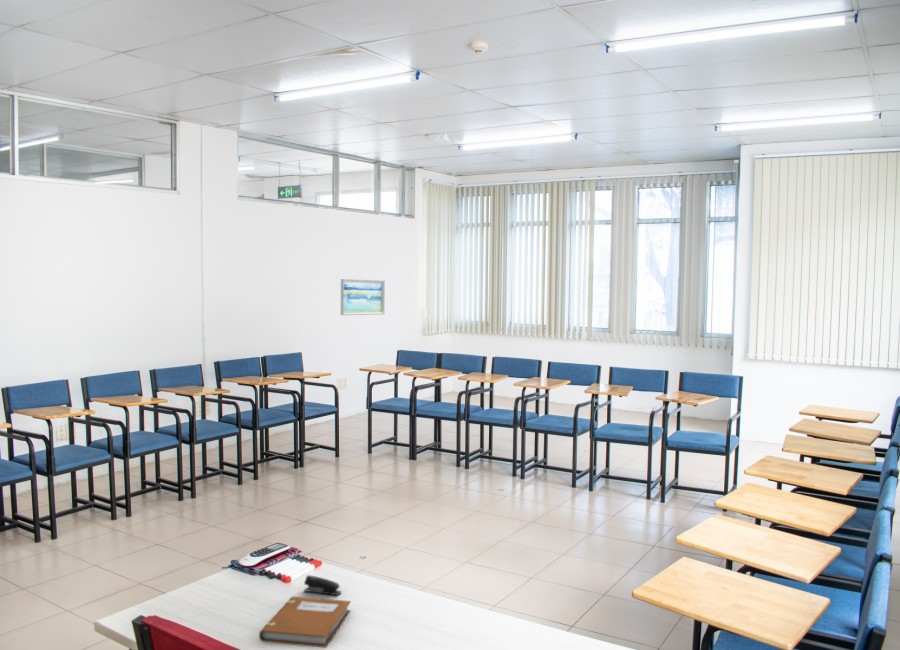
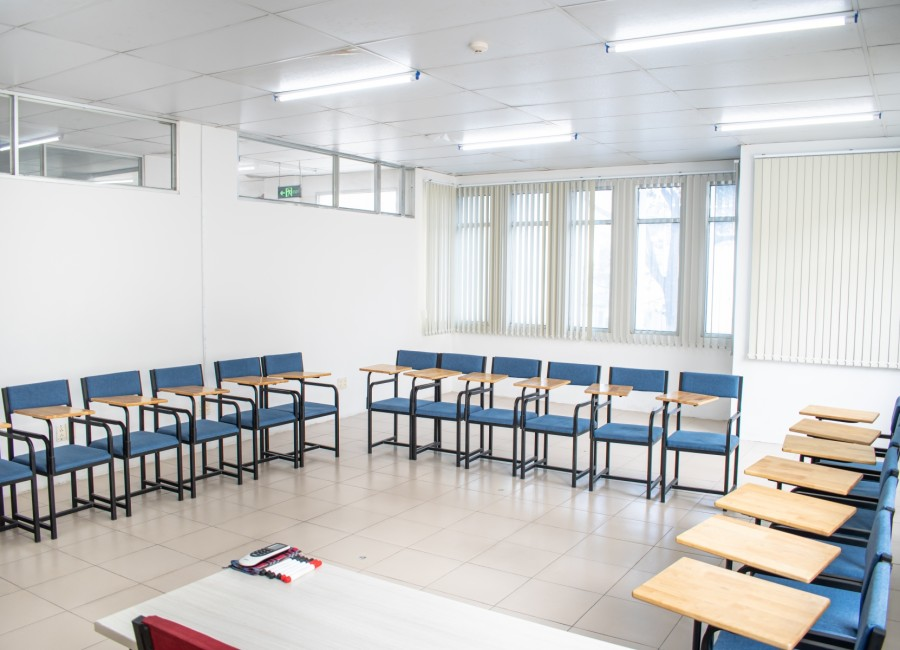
- stapler (322, 584)
- notebook (307, 619)
- wall art (363, 297)
